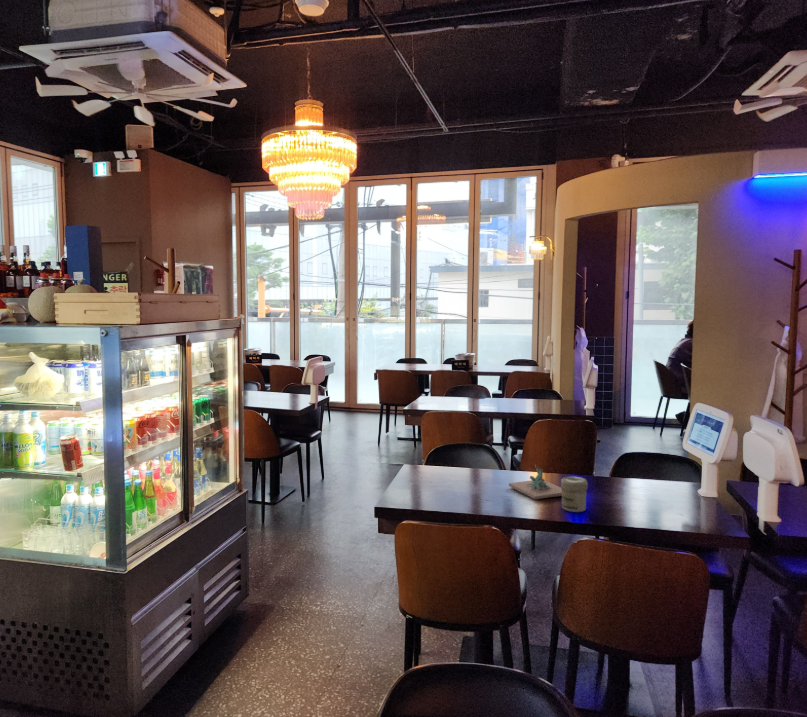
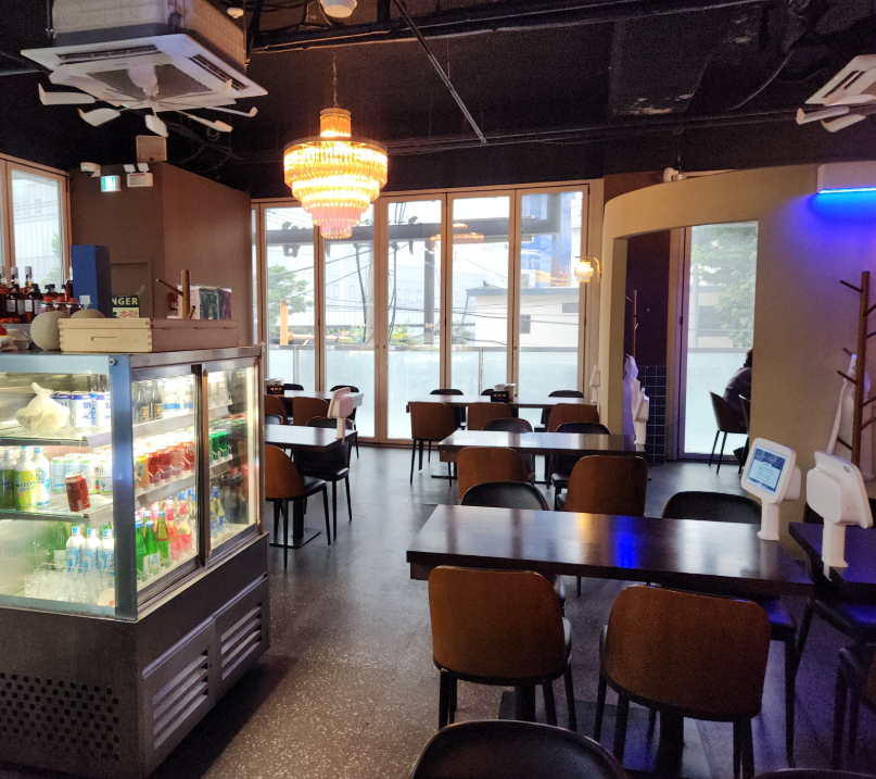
- architectural model (538, 478)
- jar (573, 493)
